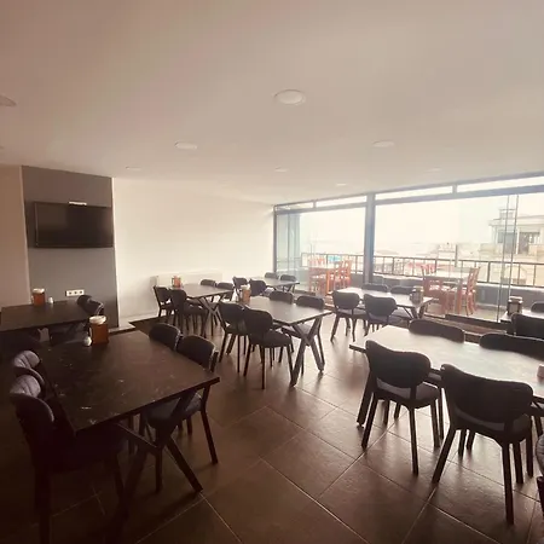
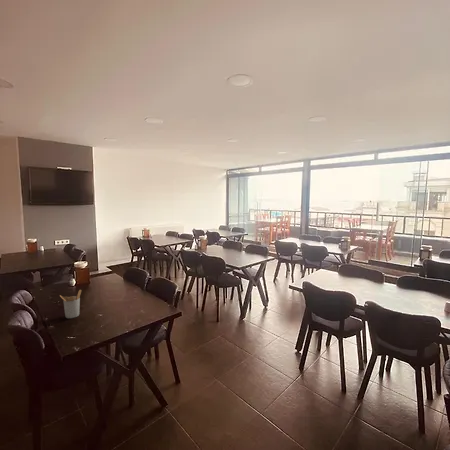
+ utensil holder (70, 304)
